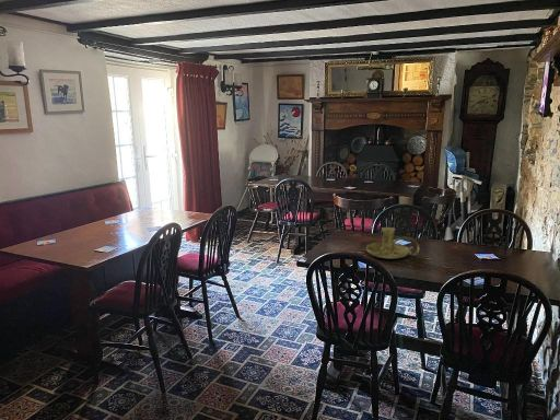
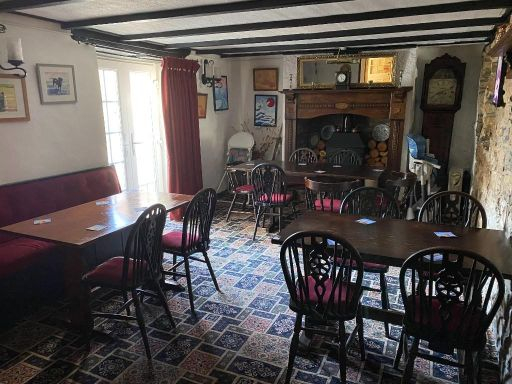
- candle holder (393, 243)
